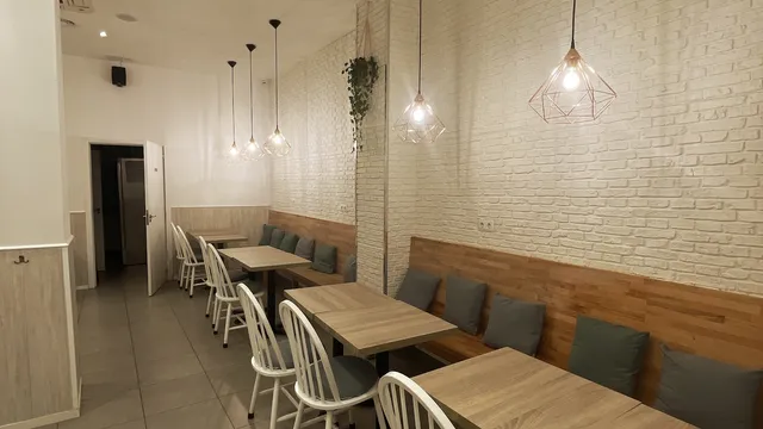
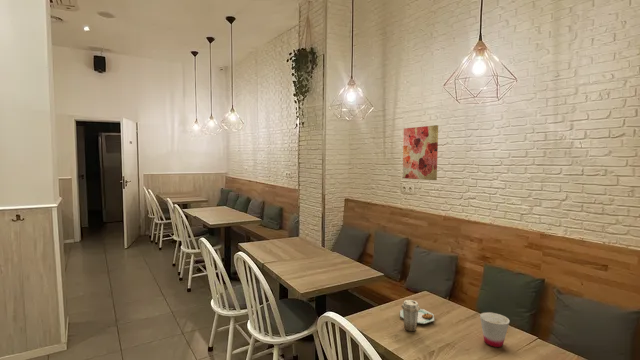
+ wall art (419, 153)
+ cup (493, 330)
+ plate (413, 307)
